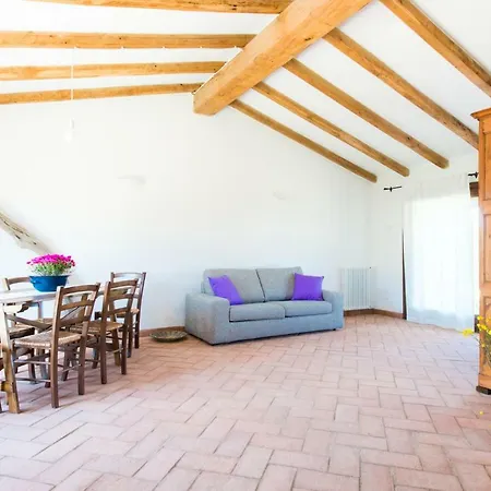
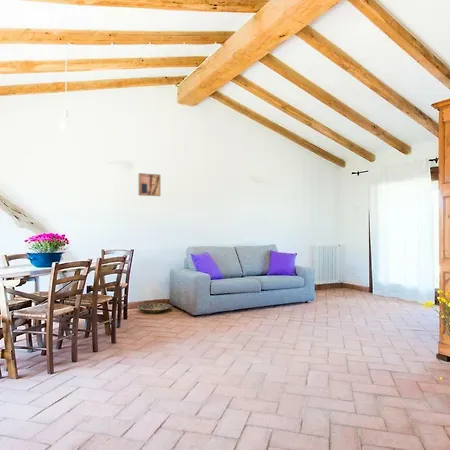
+ wall art (149, 184)
